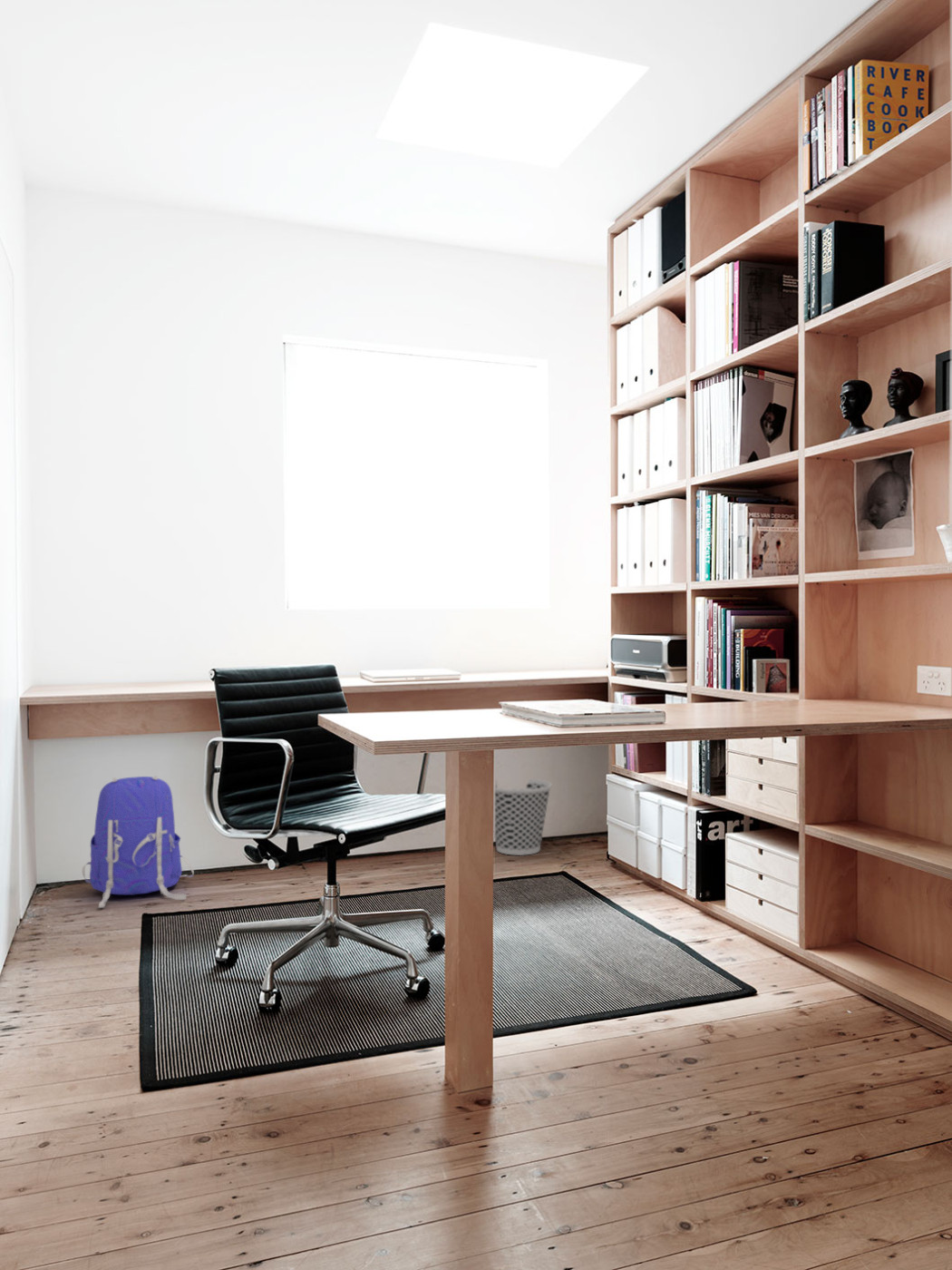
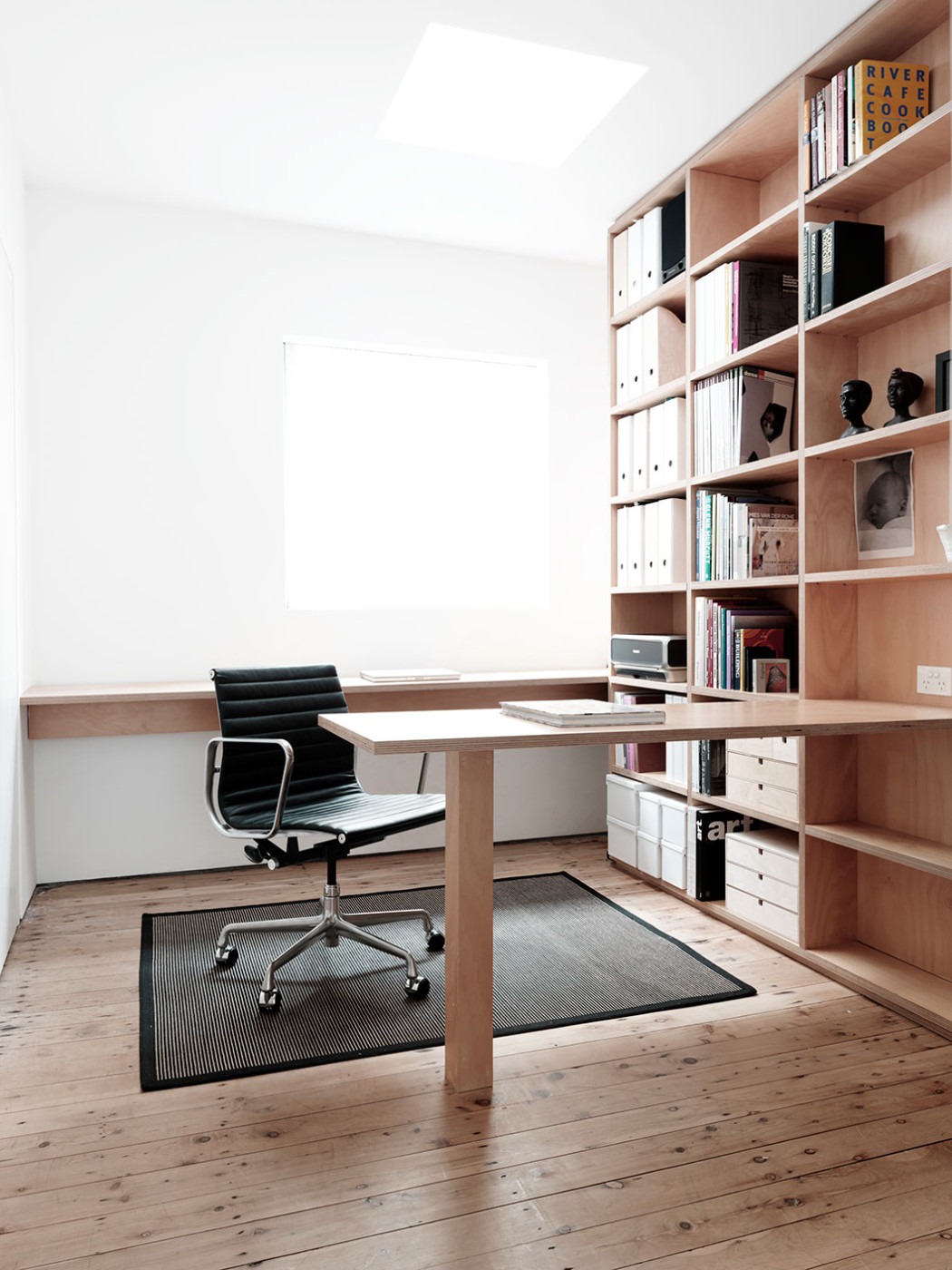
- wastebasket (518, 816)
- backpack (139, 835)
